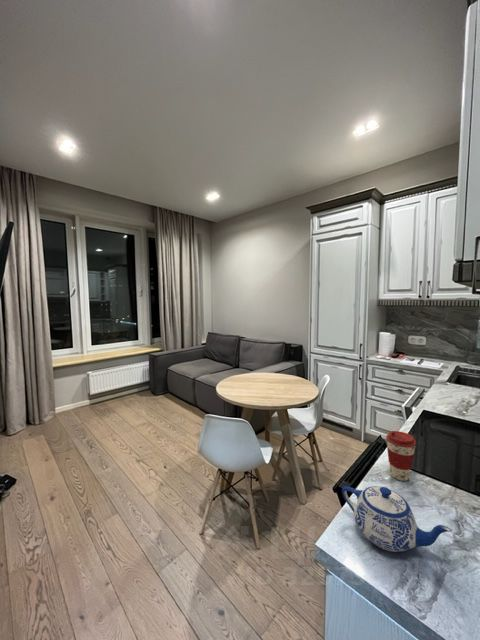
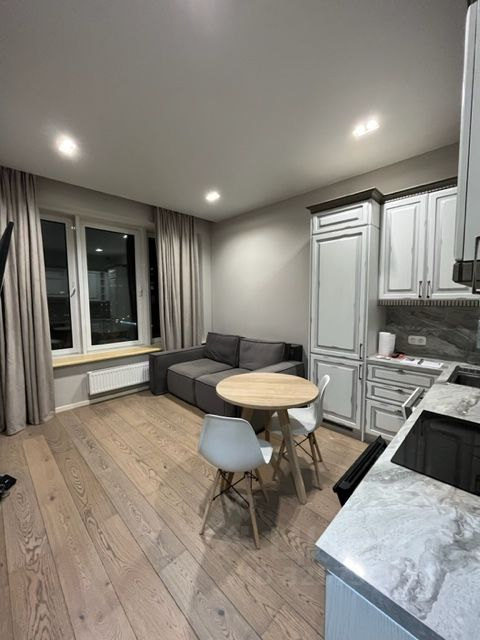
- coffee cup (400, 455)
- teapot (390, 514)
